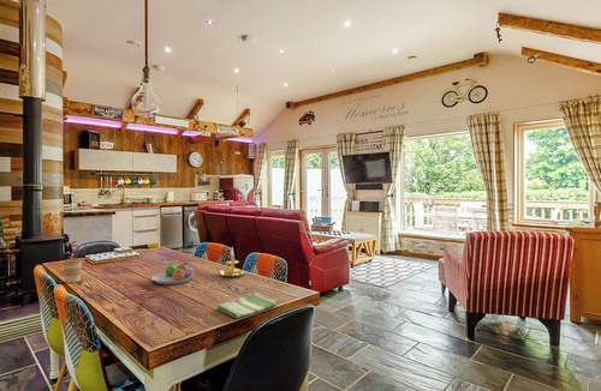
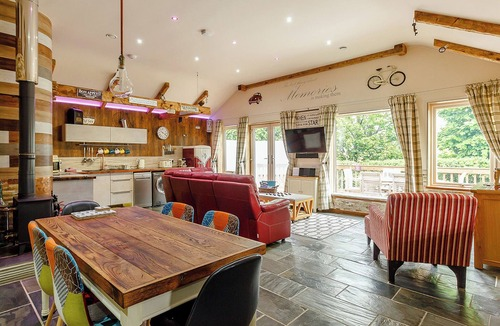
- candle holder (231, 260)
- dish towel (248, 303)
- fruit bowl (173, 271)
- coffee cup (72, 270)
